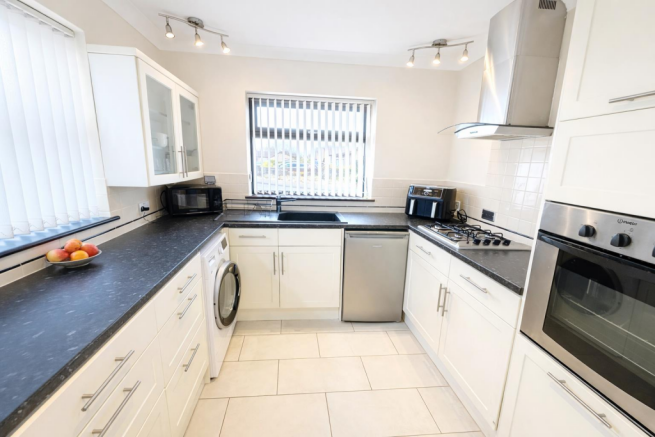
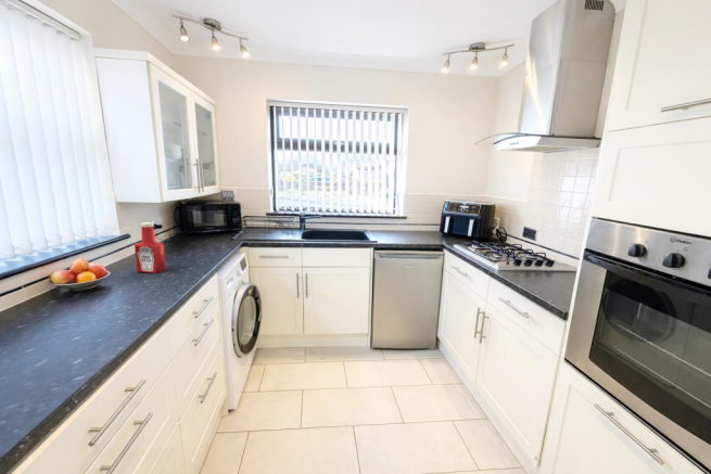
+ soap bottle (149, 246)
